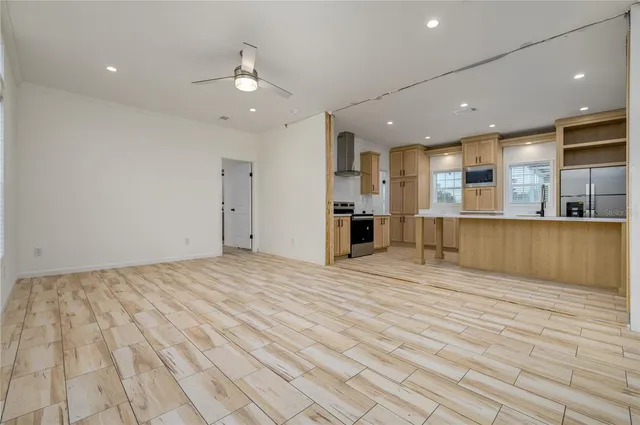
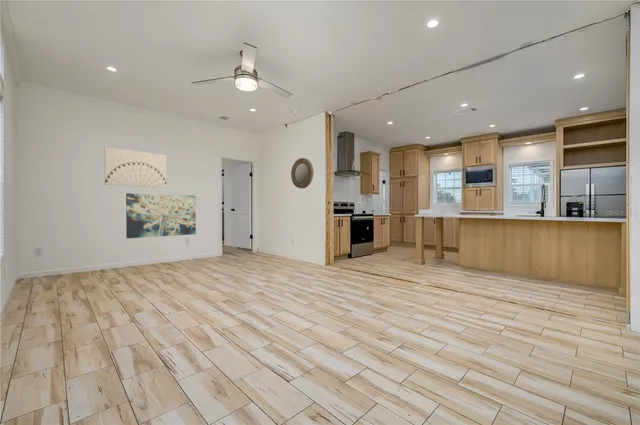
+ wall art (137, 168)
+ wall art (163, 215)
+ home mirror (301, 173)
